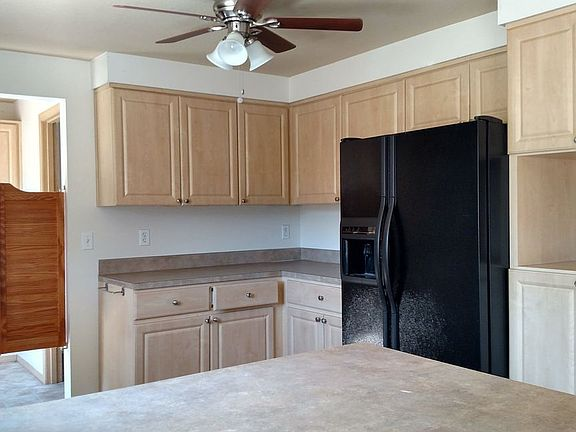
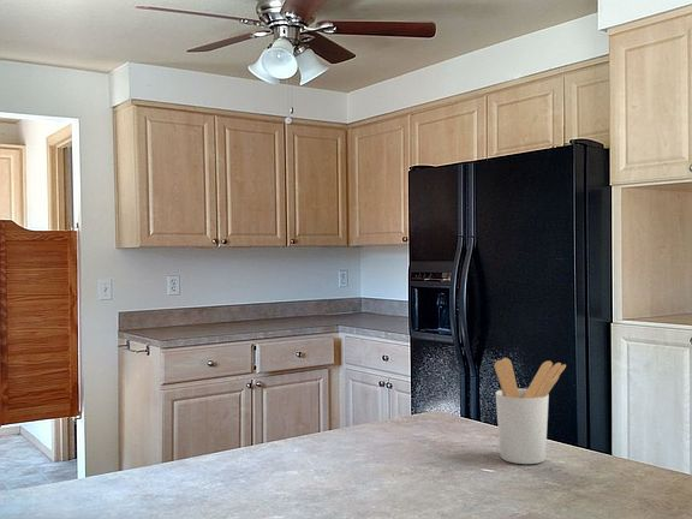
+ utensil holder (531, 407)
